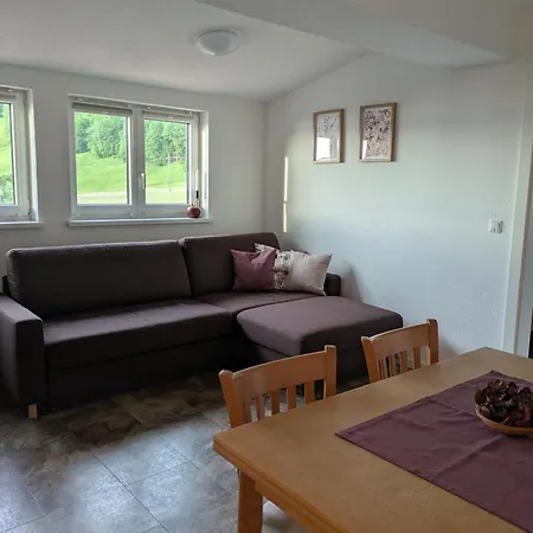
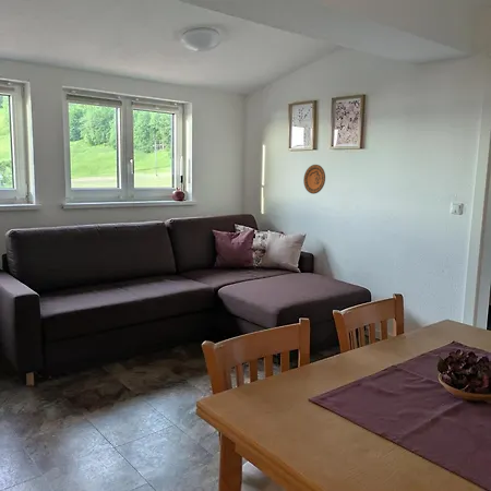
+ decorative plate (314, 179)
